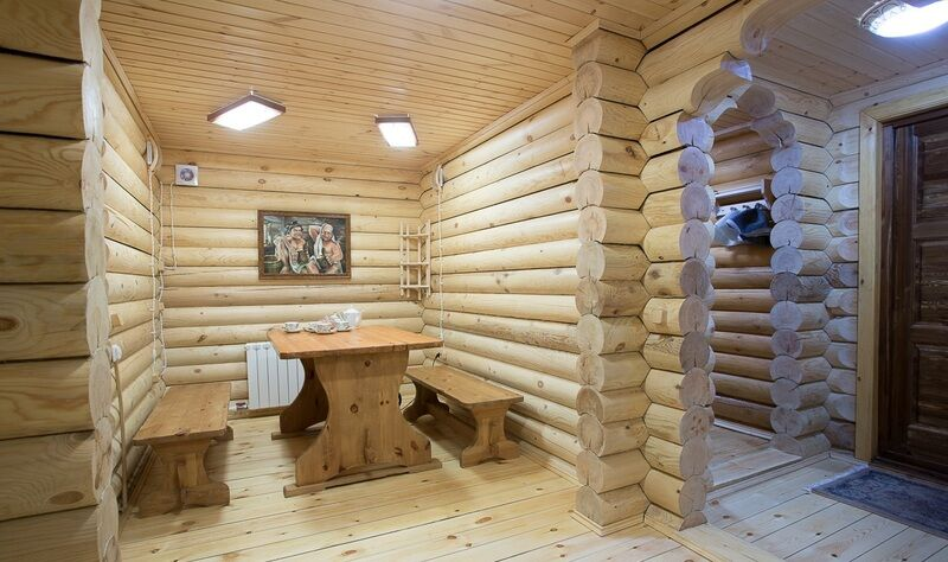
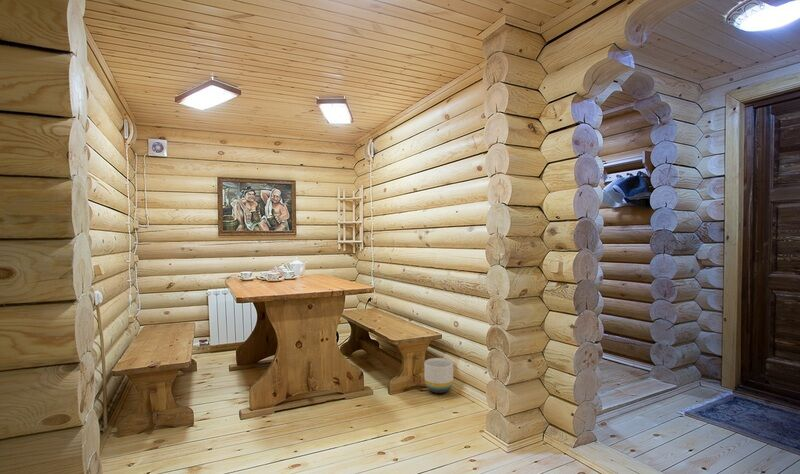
+ planter (438, 376)
